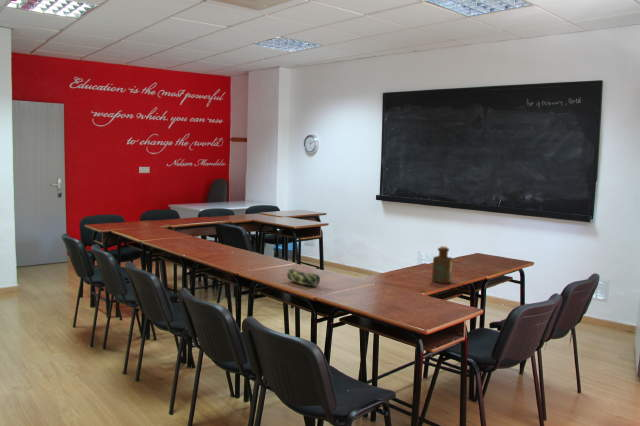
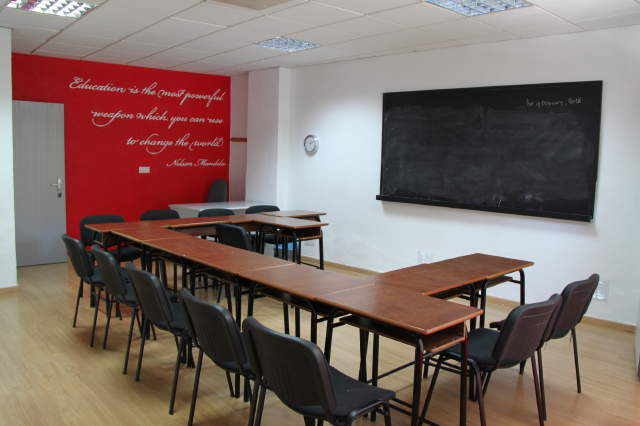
- pencil case (302, 277)
- bottle (442, 264)
